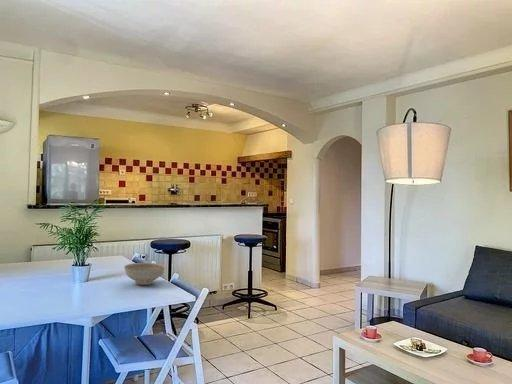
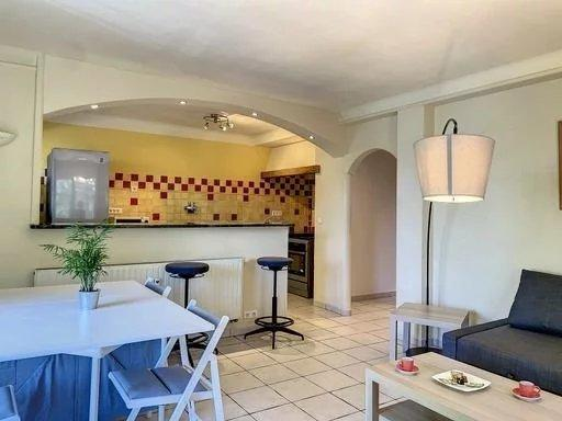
- decorative bowl (144, 274)
